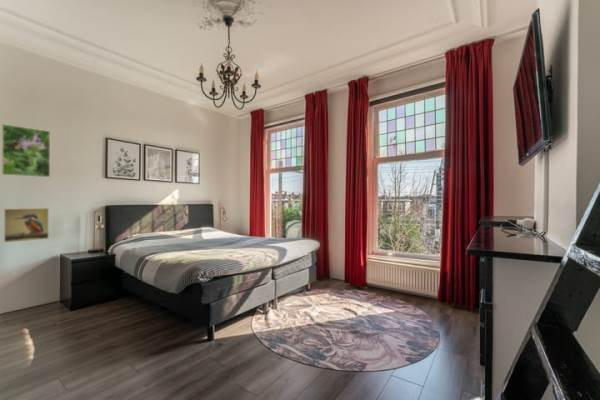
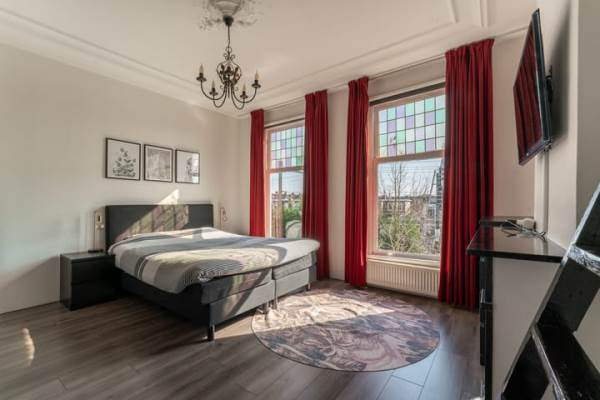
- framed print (27, 224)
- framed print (27, 152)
